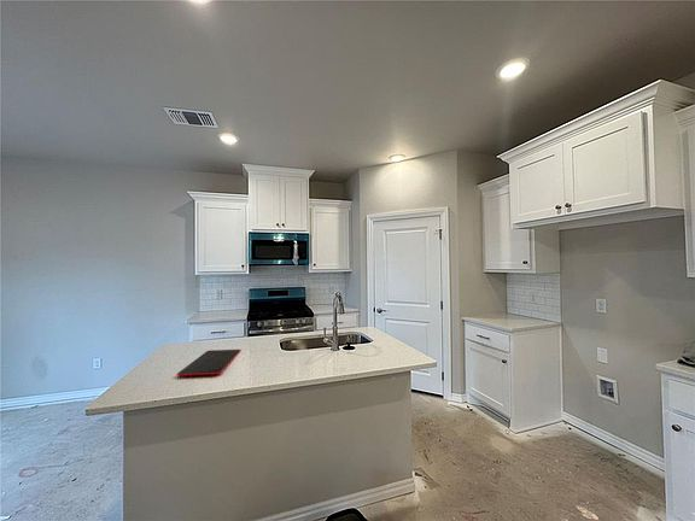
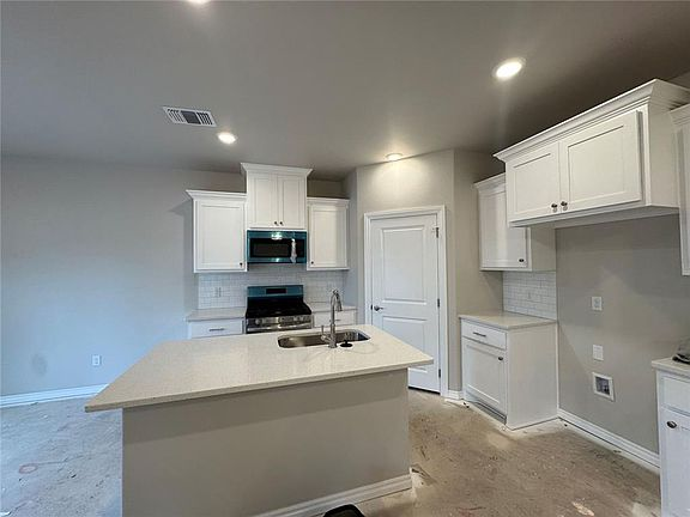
- cutting board (212, 361)
